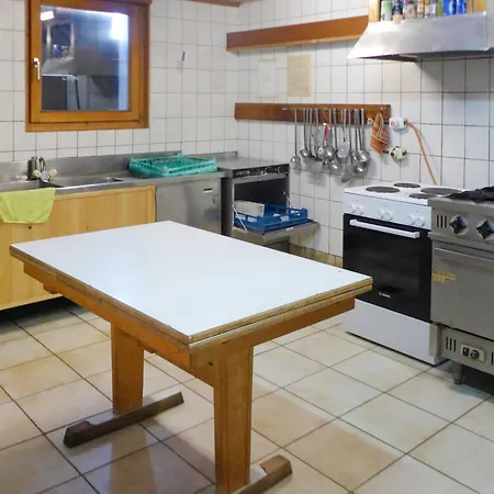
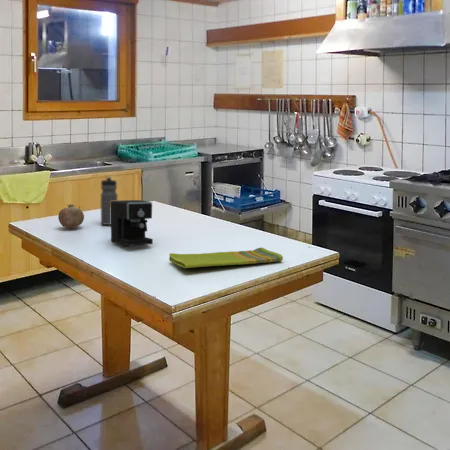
+ coffee maker (150, 218)
+ dish towel (226, 257)
+ fruit (71, 216)
+ water bottle (109, 200)
